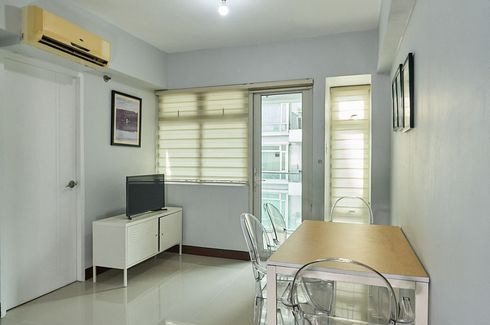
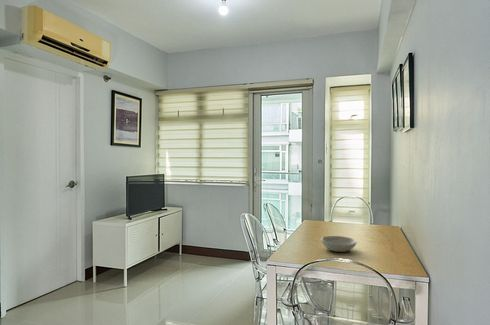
+ bowl (338, 244)
